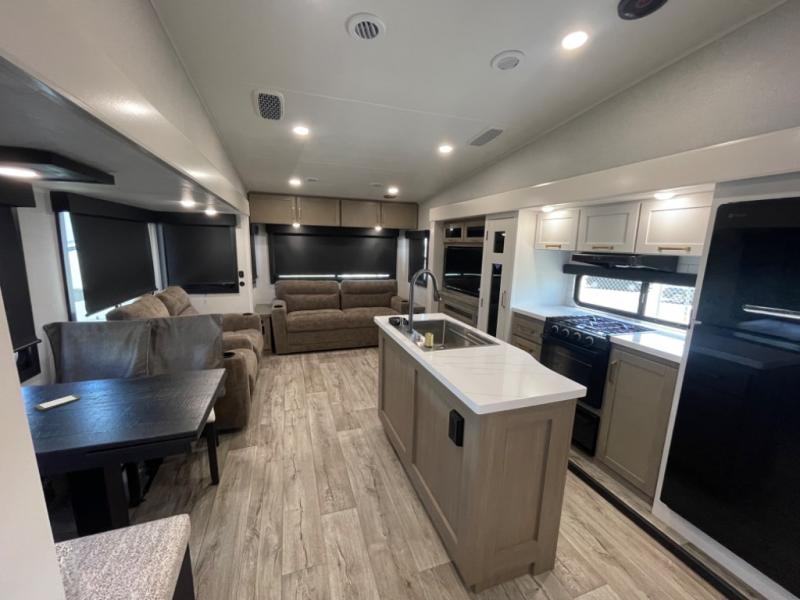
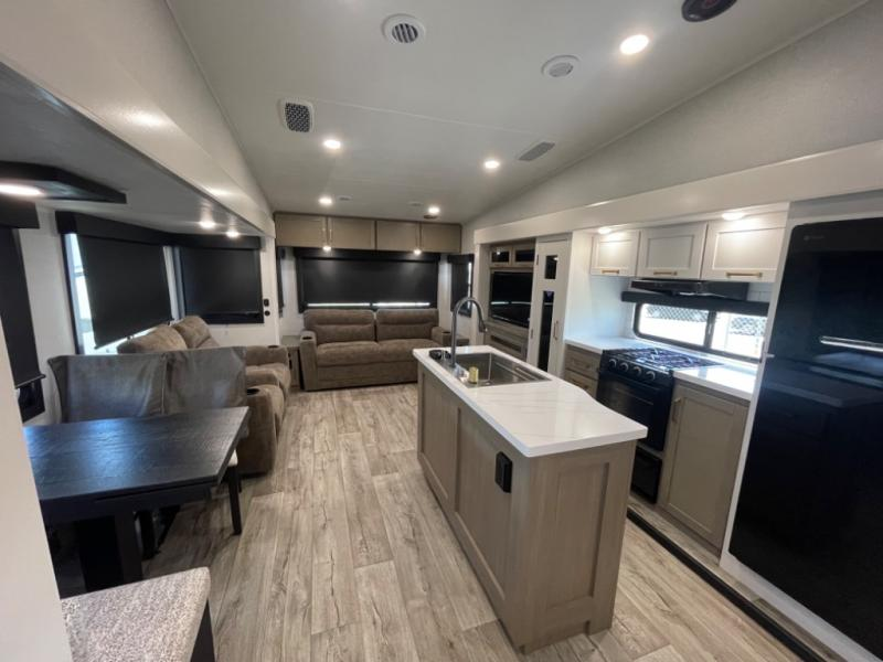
- smartphone (58, 402)
